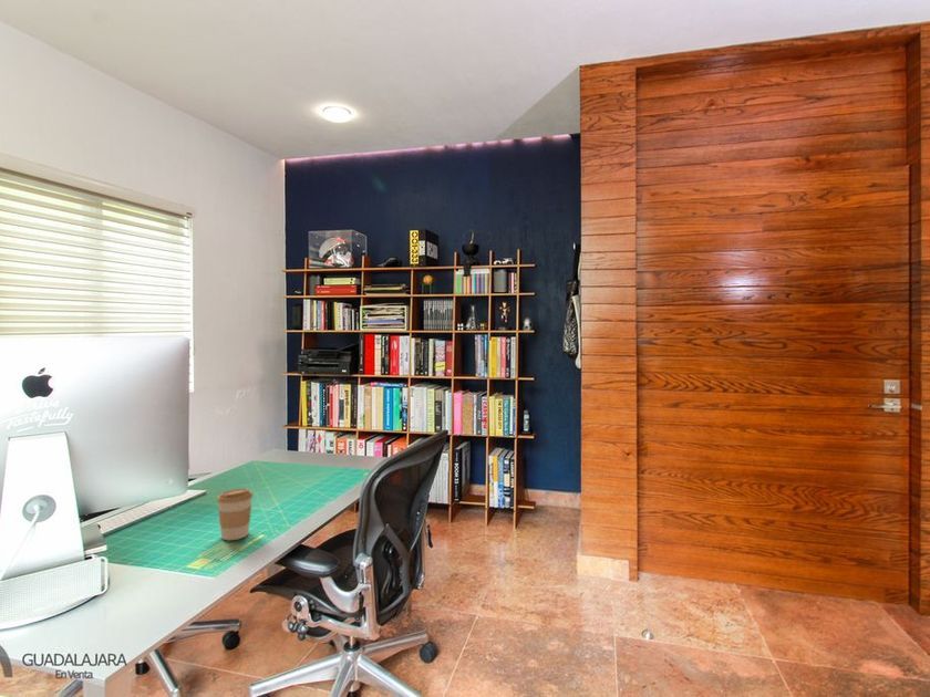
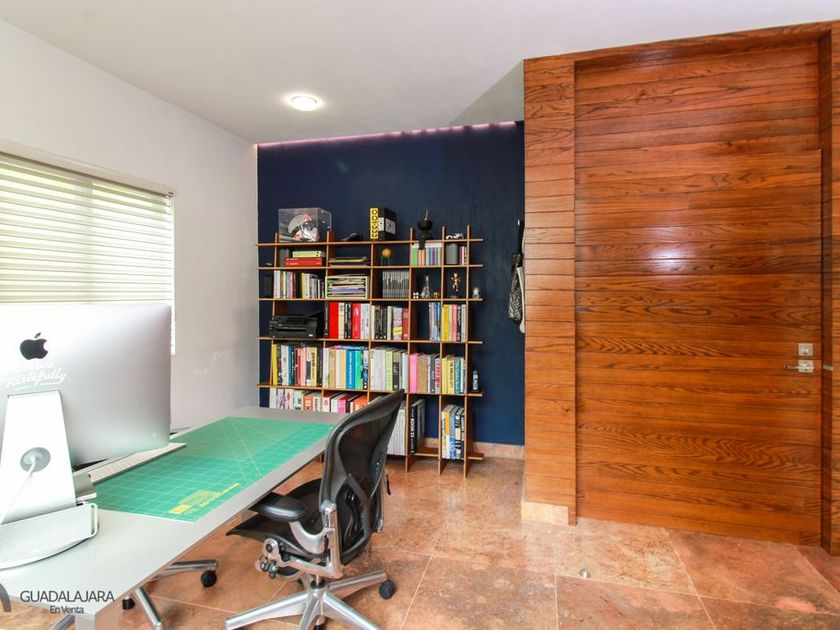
- coffee cup (235, 512)
